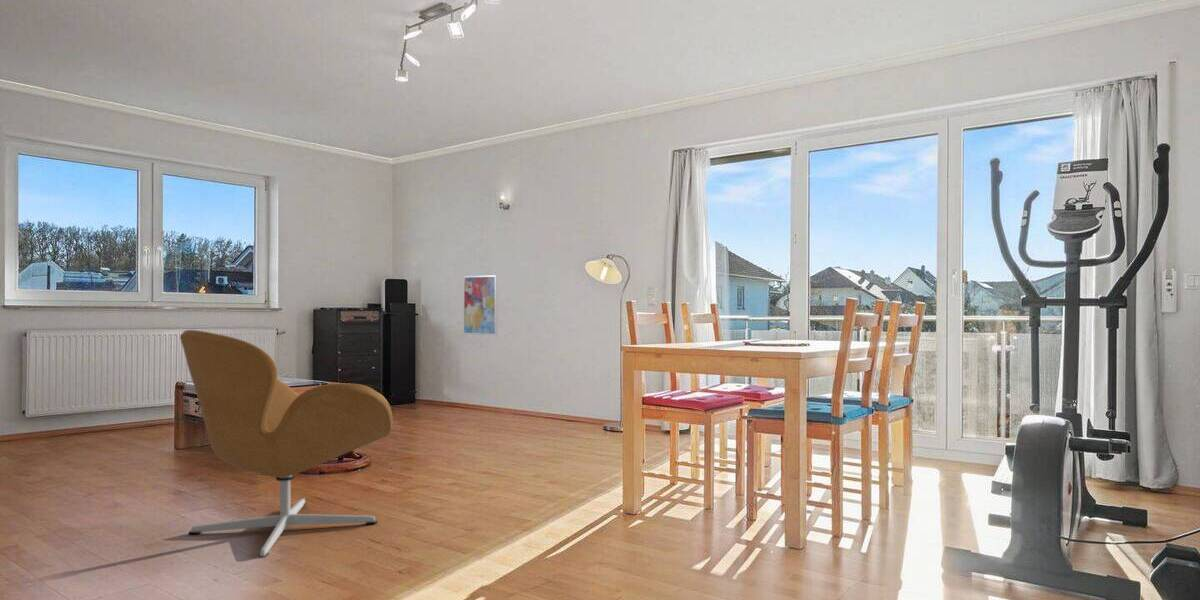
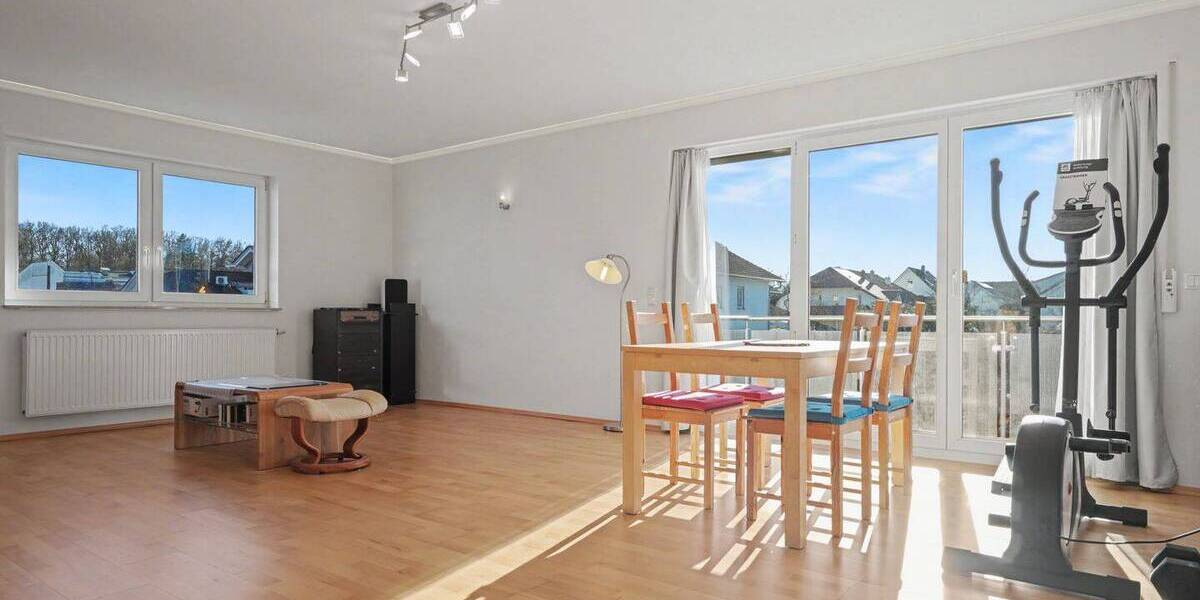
- wall art (480, 305)
- armchair (280, 428)
